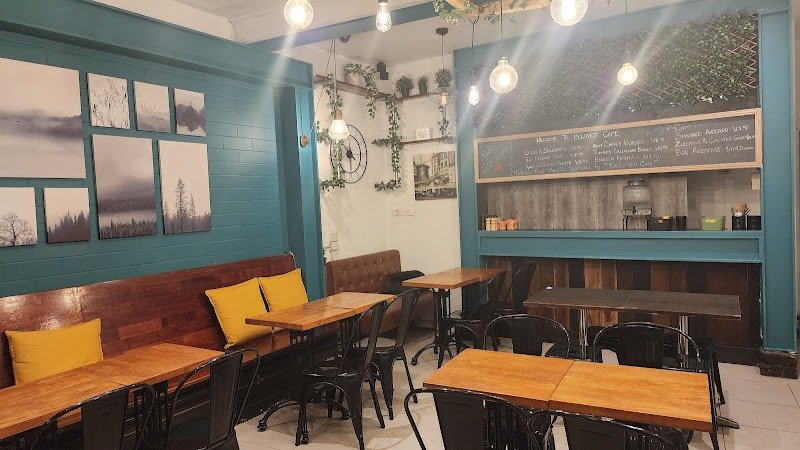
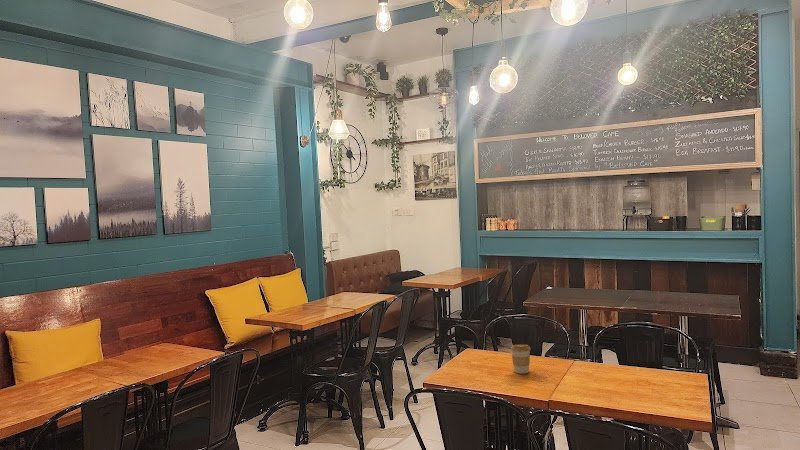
+ coffee cup (520, 357)
